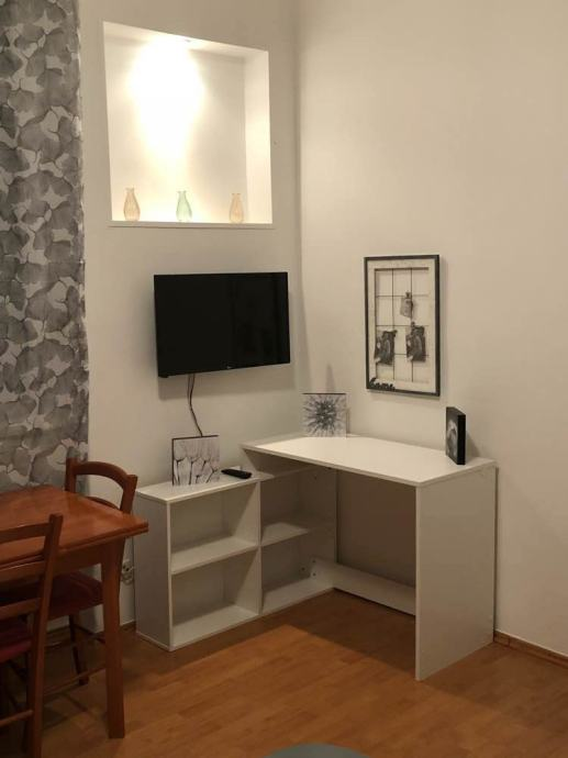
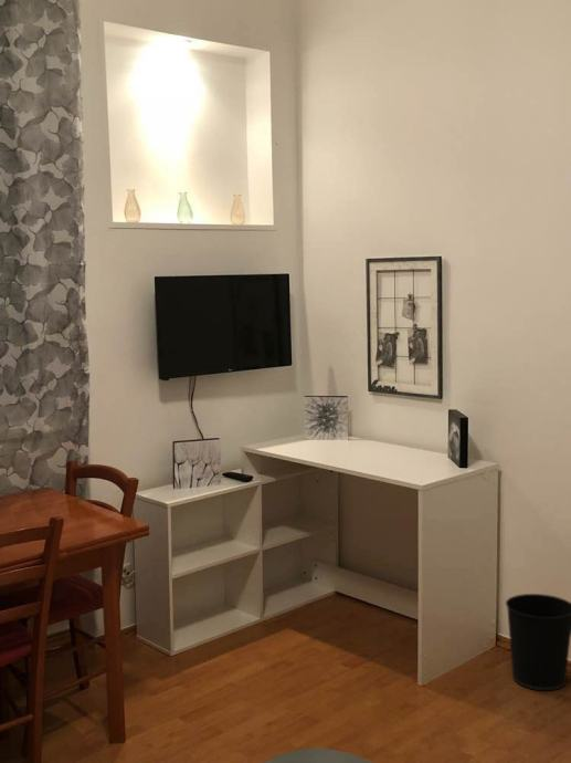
+ wastebasket (539, 641)
